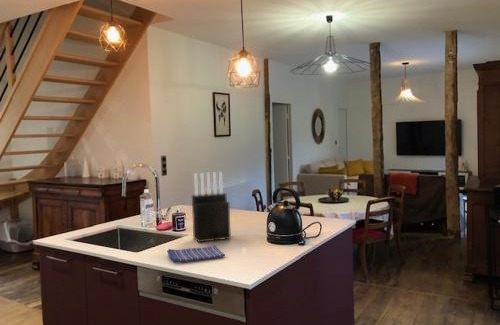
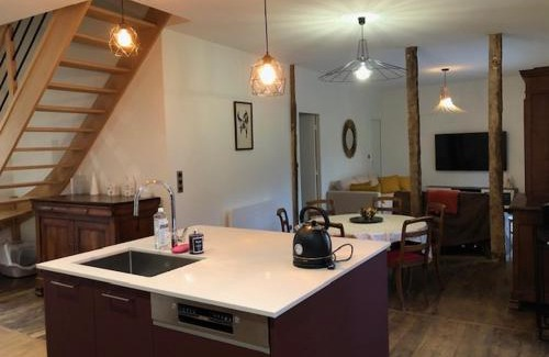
- dish towel (195, 252)
- knife block (211, 206)
